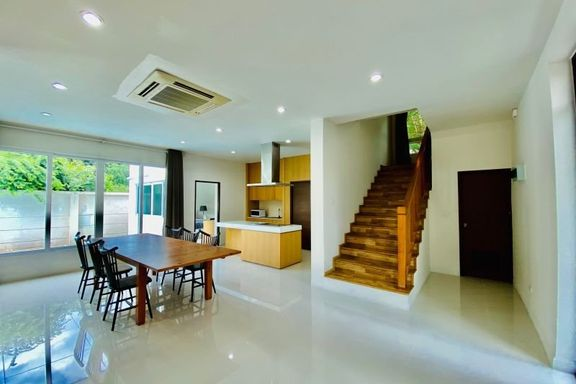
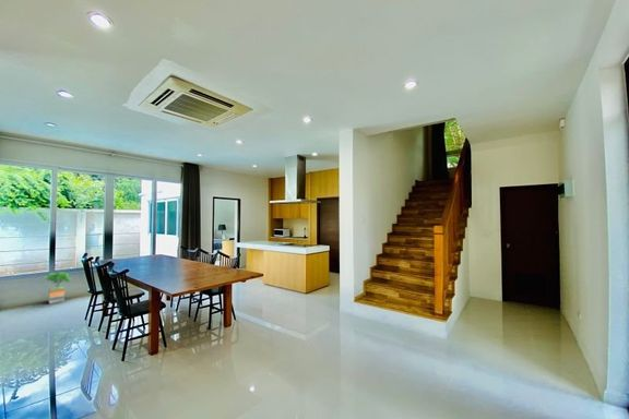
+ potted tree (57, 286)
